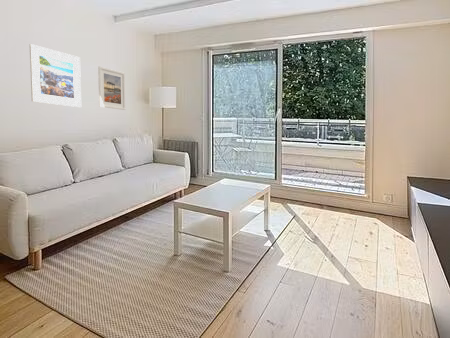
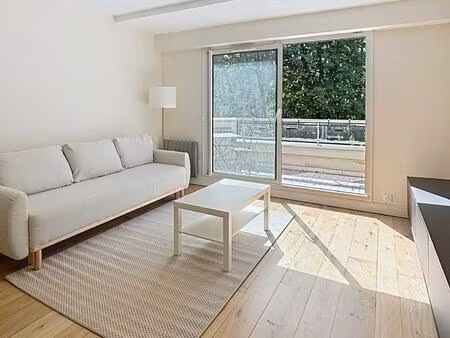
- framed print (112, 89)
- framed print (57, 78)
